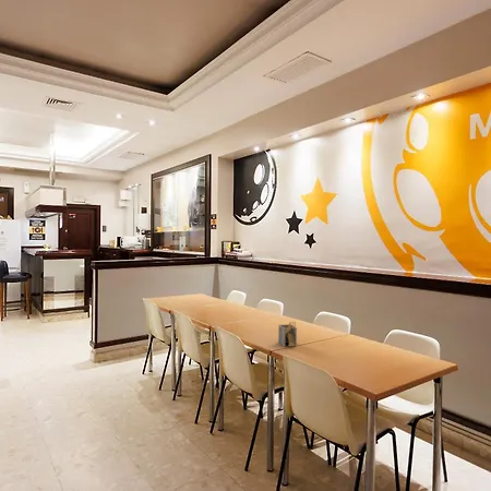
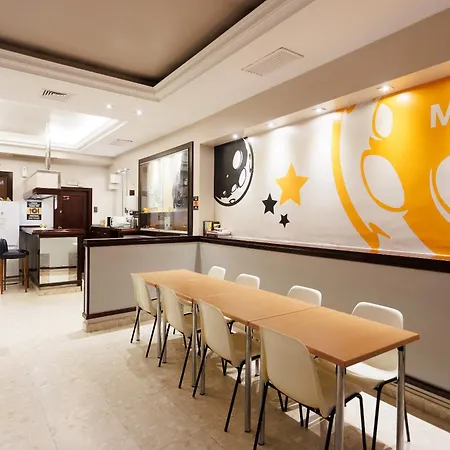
- napkin holder (287, 332)
